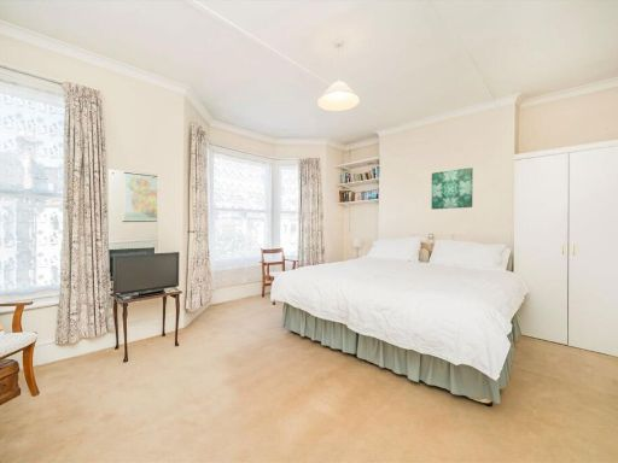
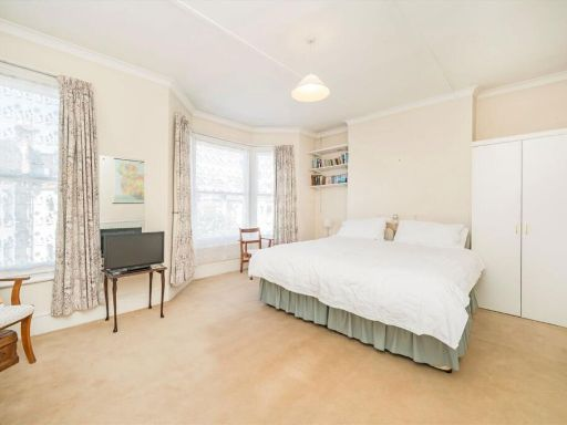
- wall art (450, 189)
